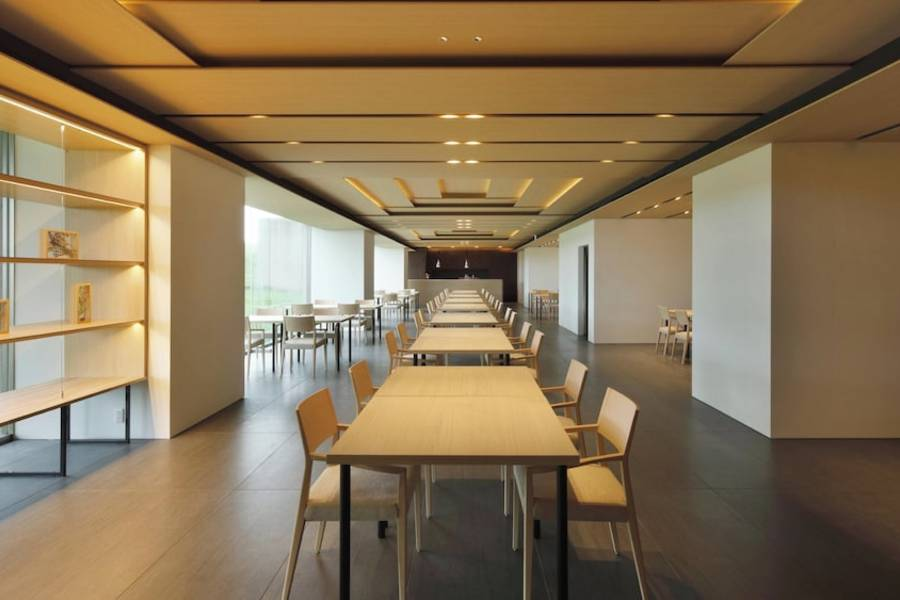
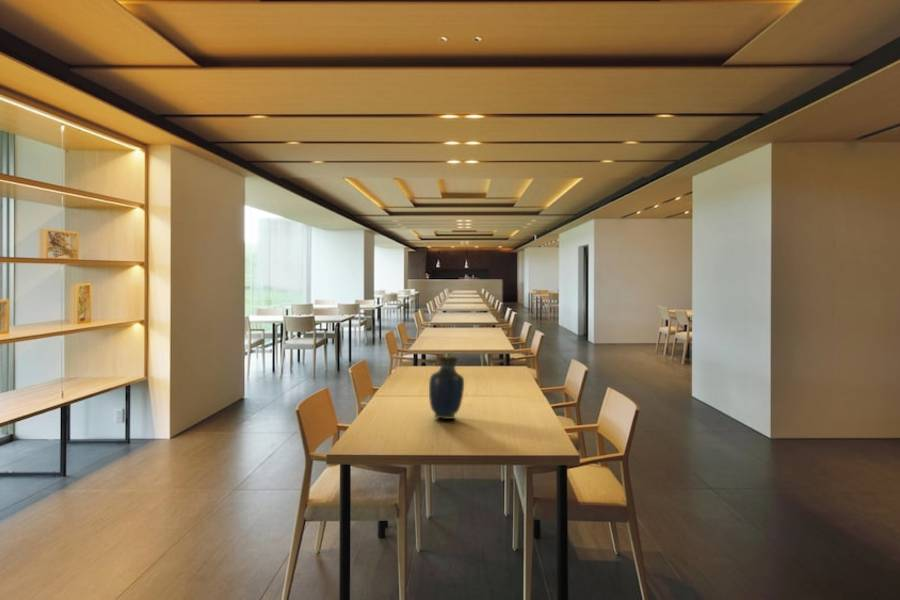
+ vase (446, 387)
